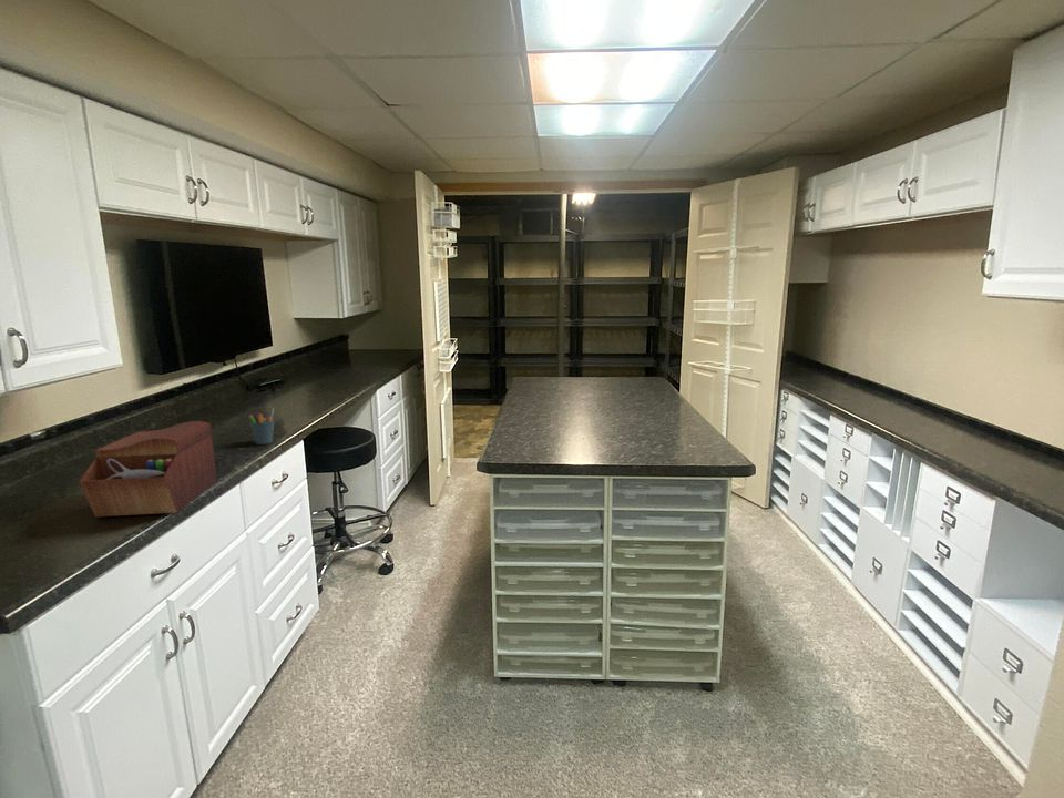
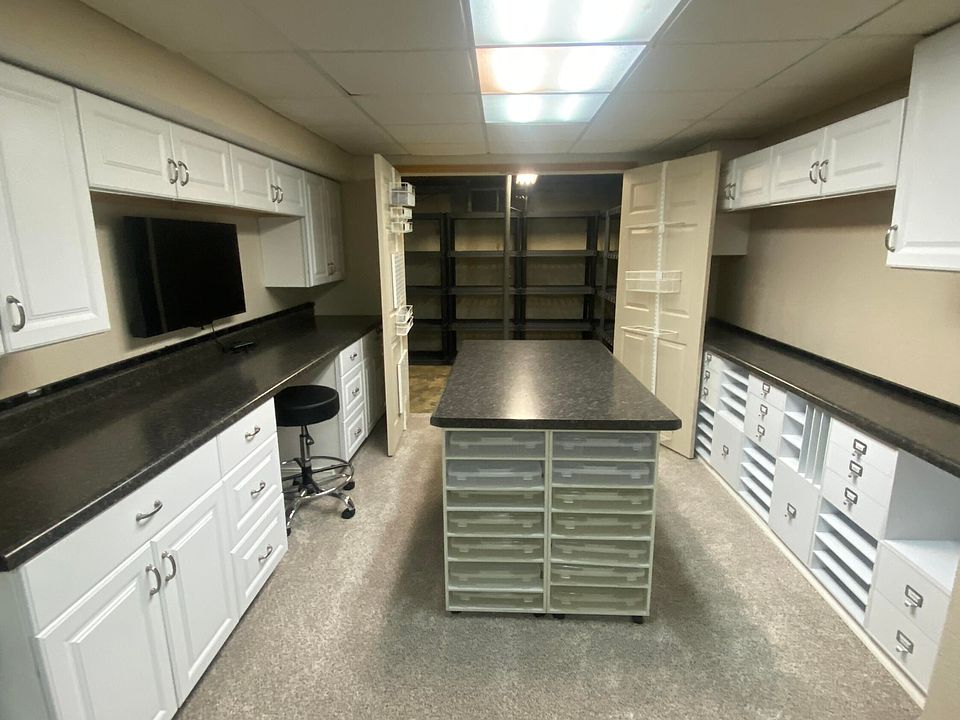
- pen holder (262, 426)
- sewing box (151, 467)
